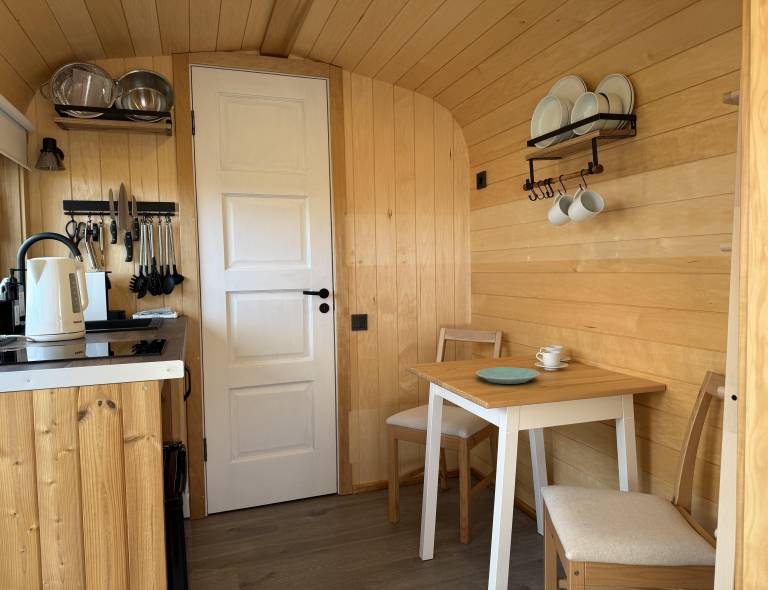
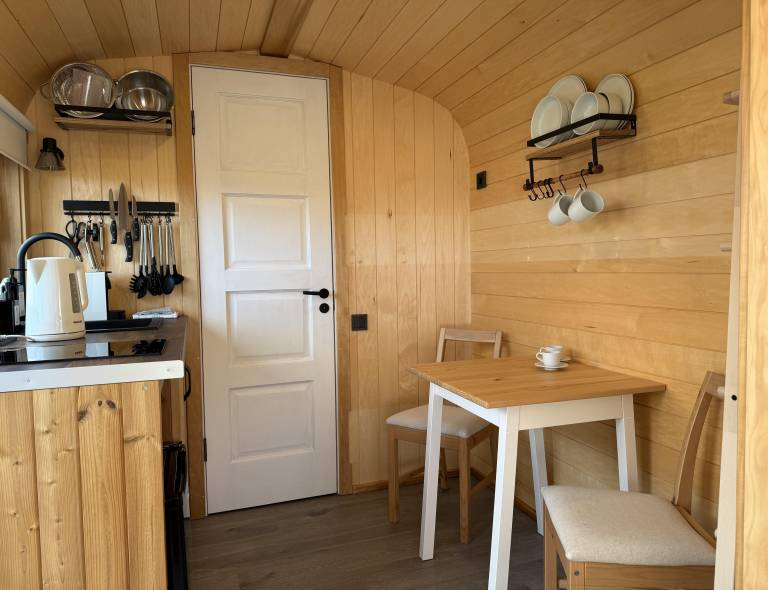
- plate (507, 376)
